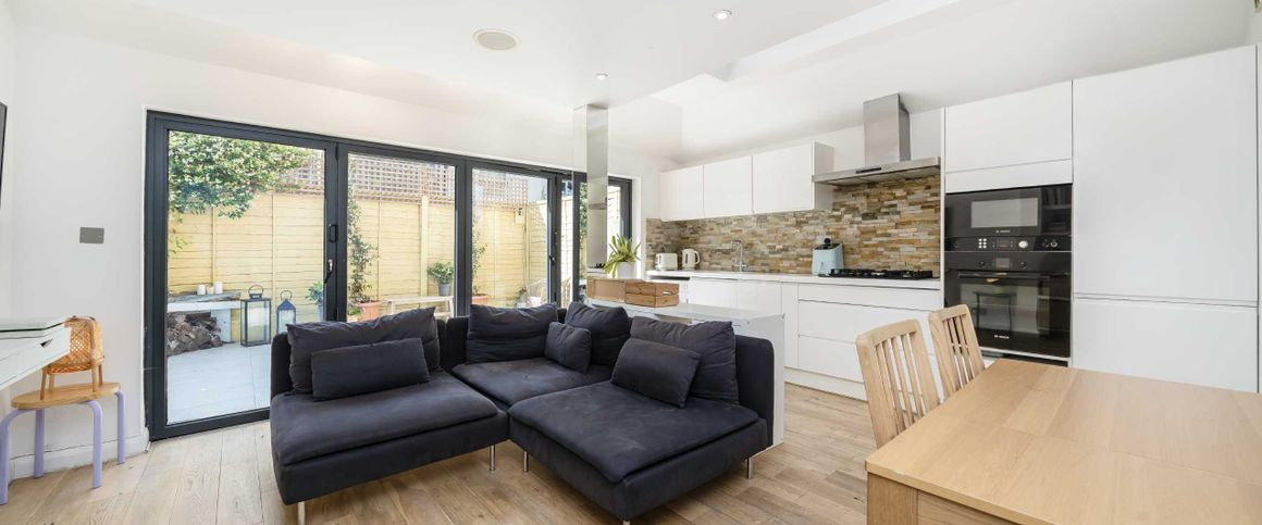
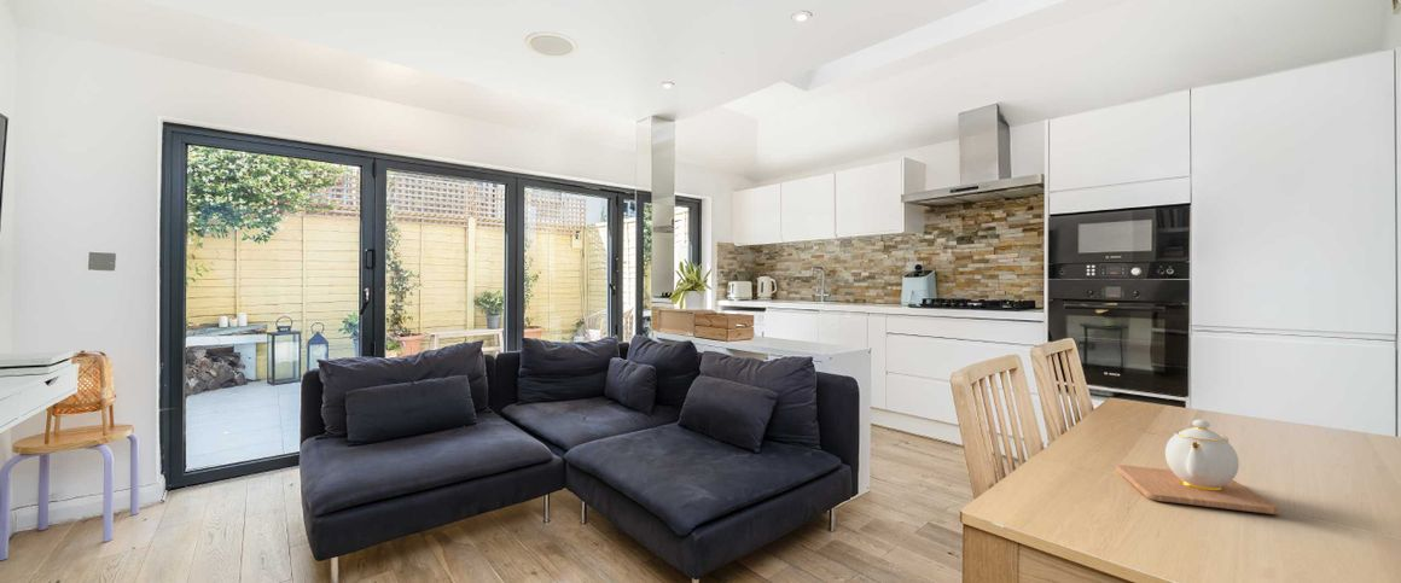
+ teapot (1188, 454)
